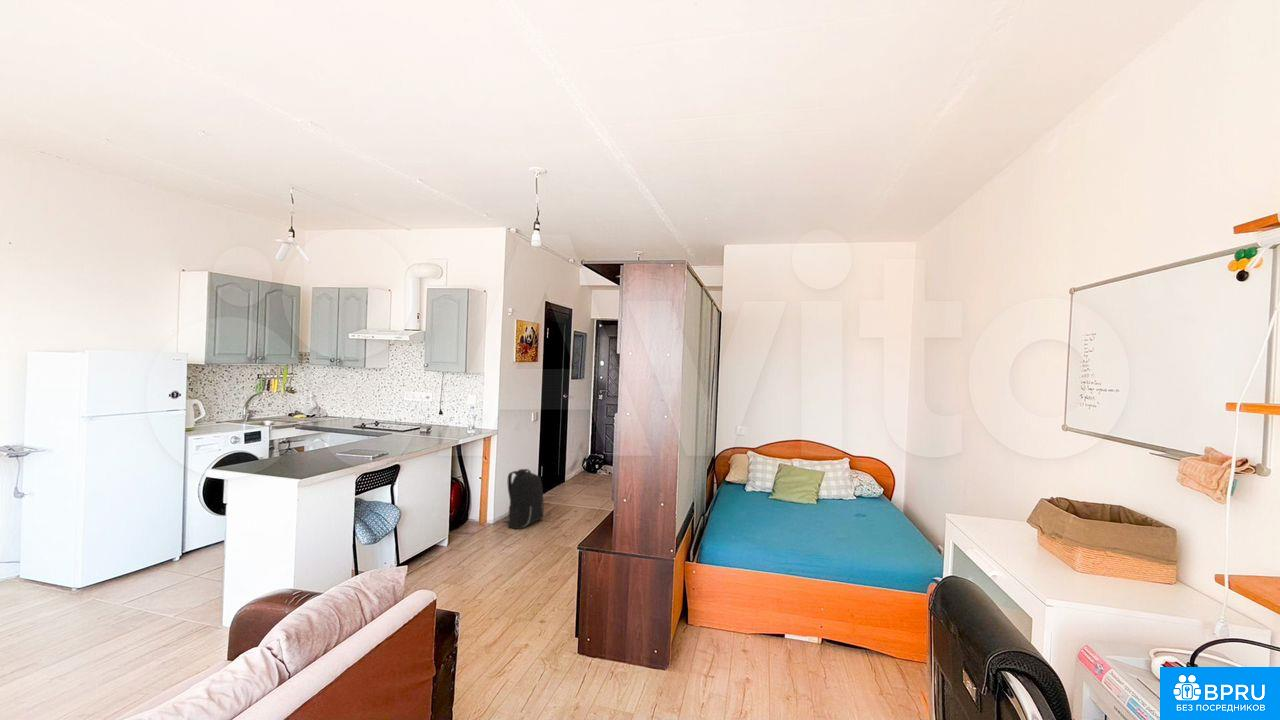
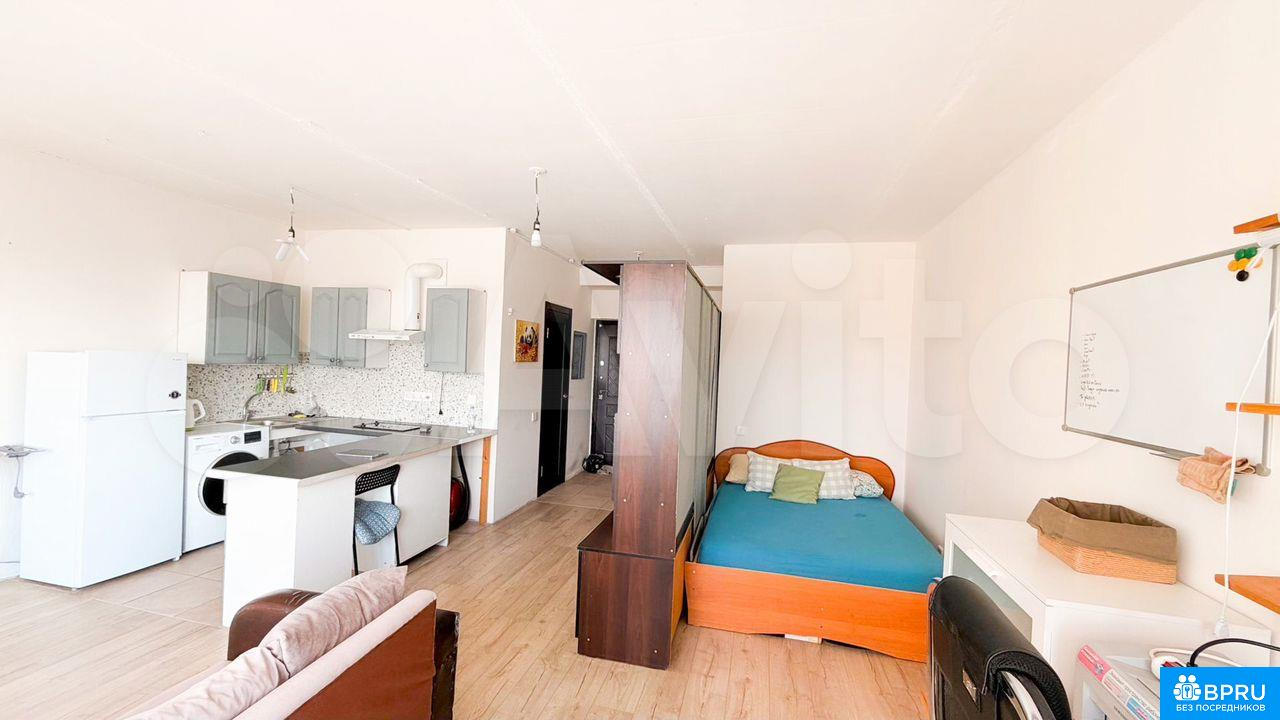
- backpack (522, 495)
